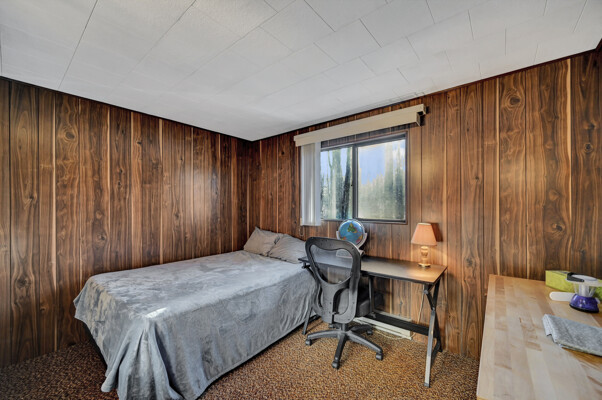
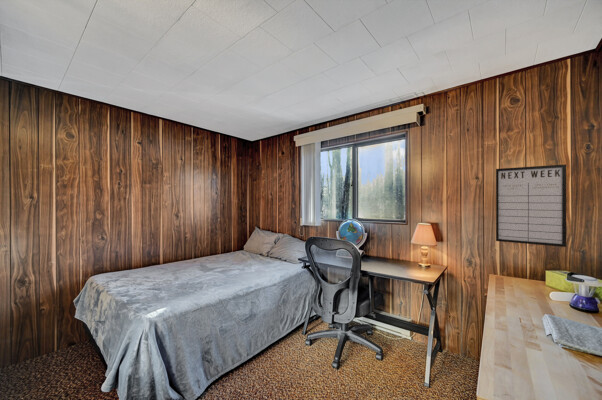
+ writing board (528, 205)
